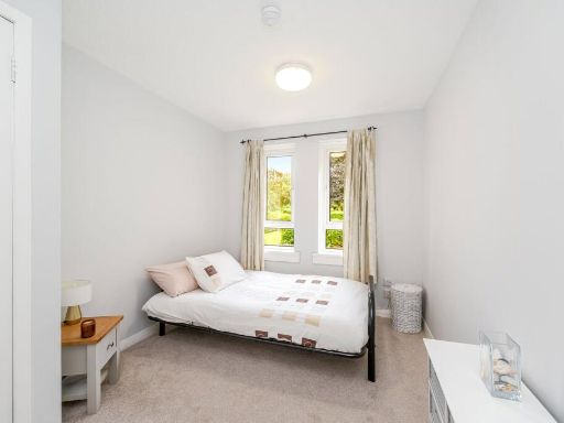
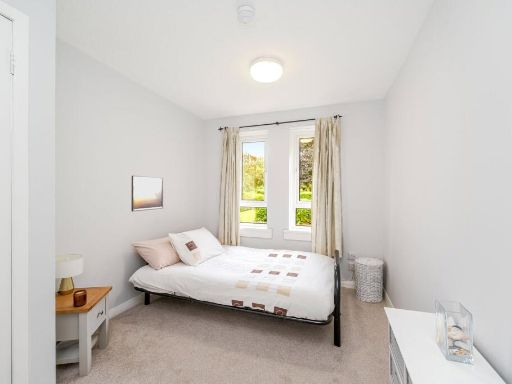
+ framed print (148, 193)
